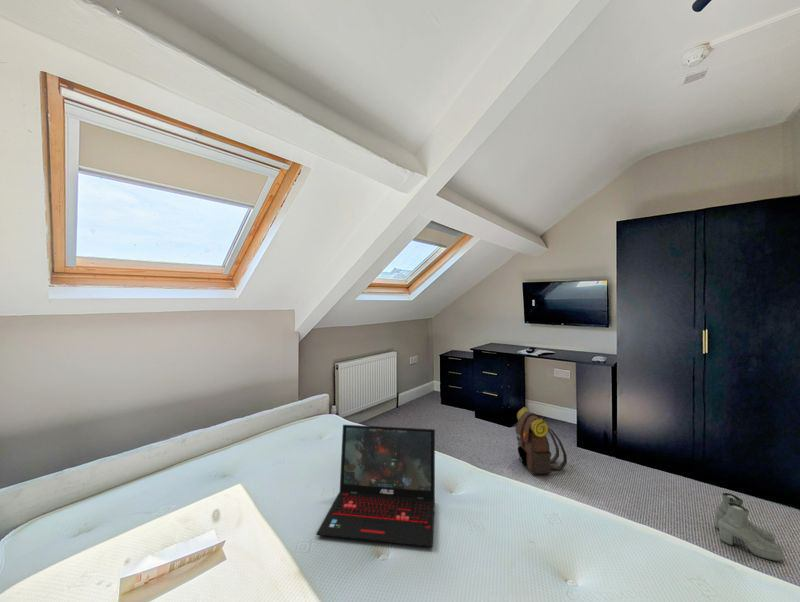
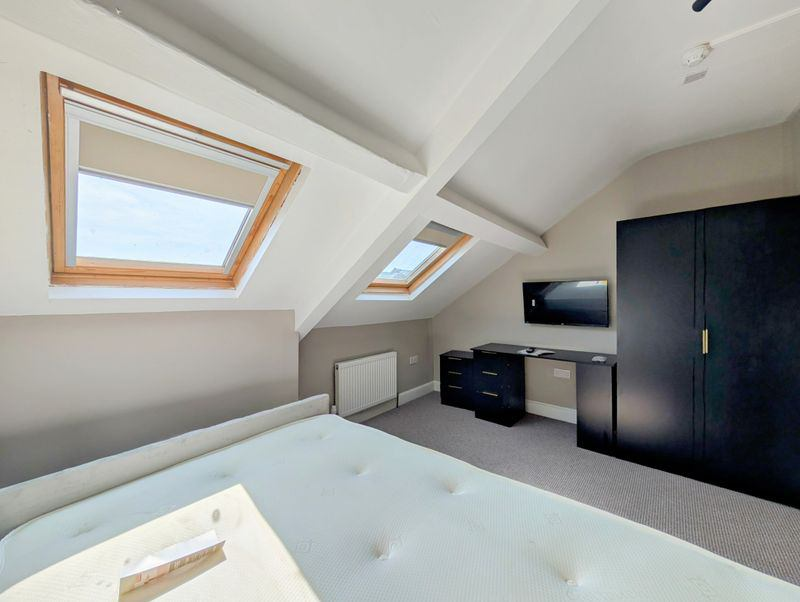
- laptop (381, 478)
- boots (746, 523)
- backpack (540, 439)
